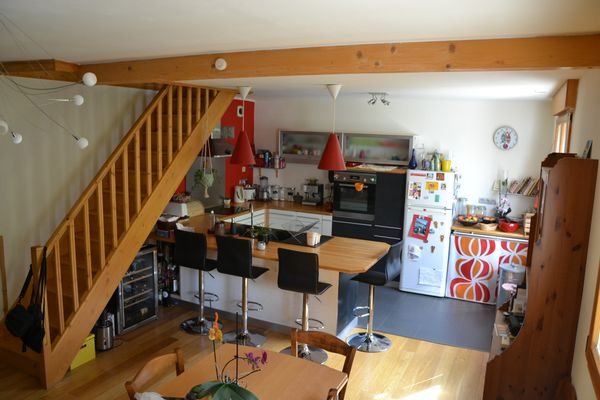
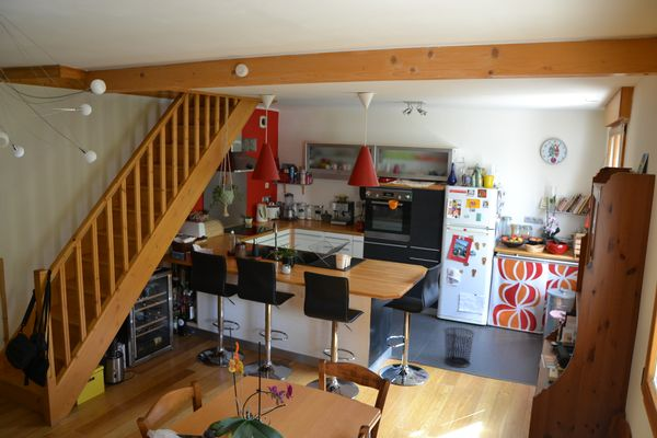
+ trash can (457, 346)
